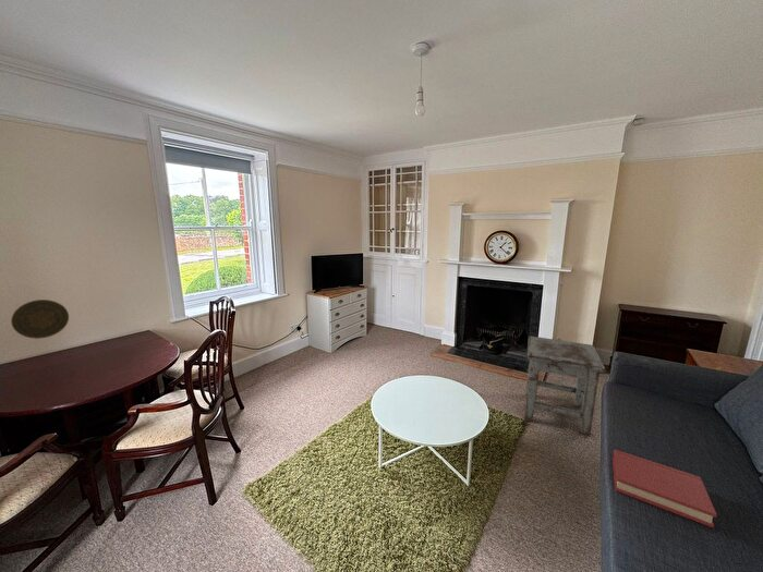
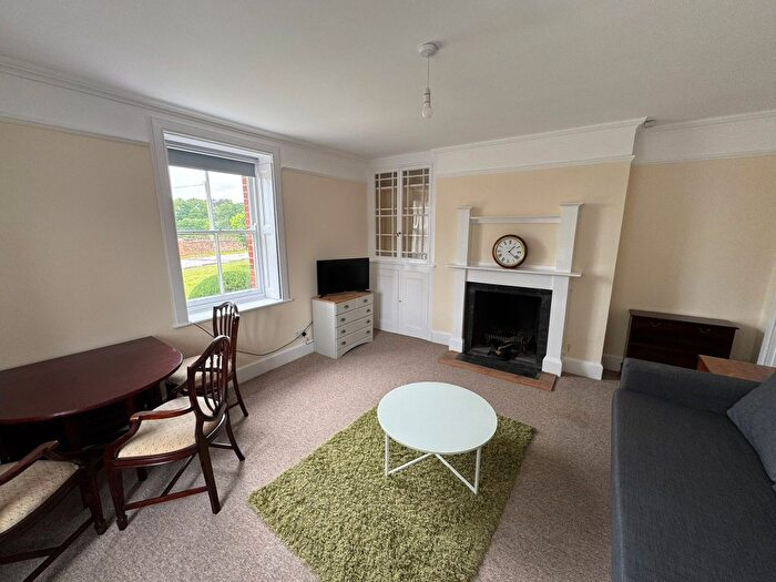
- decorative plate (41, 319)
- hardback book (657, 483)
- stool (556, 384)
